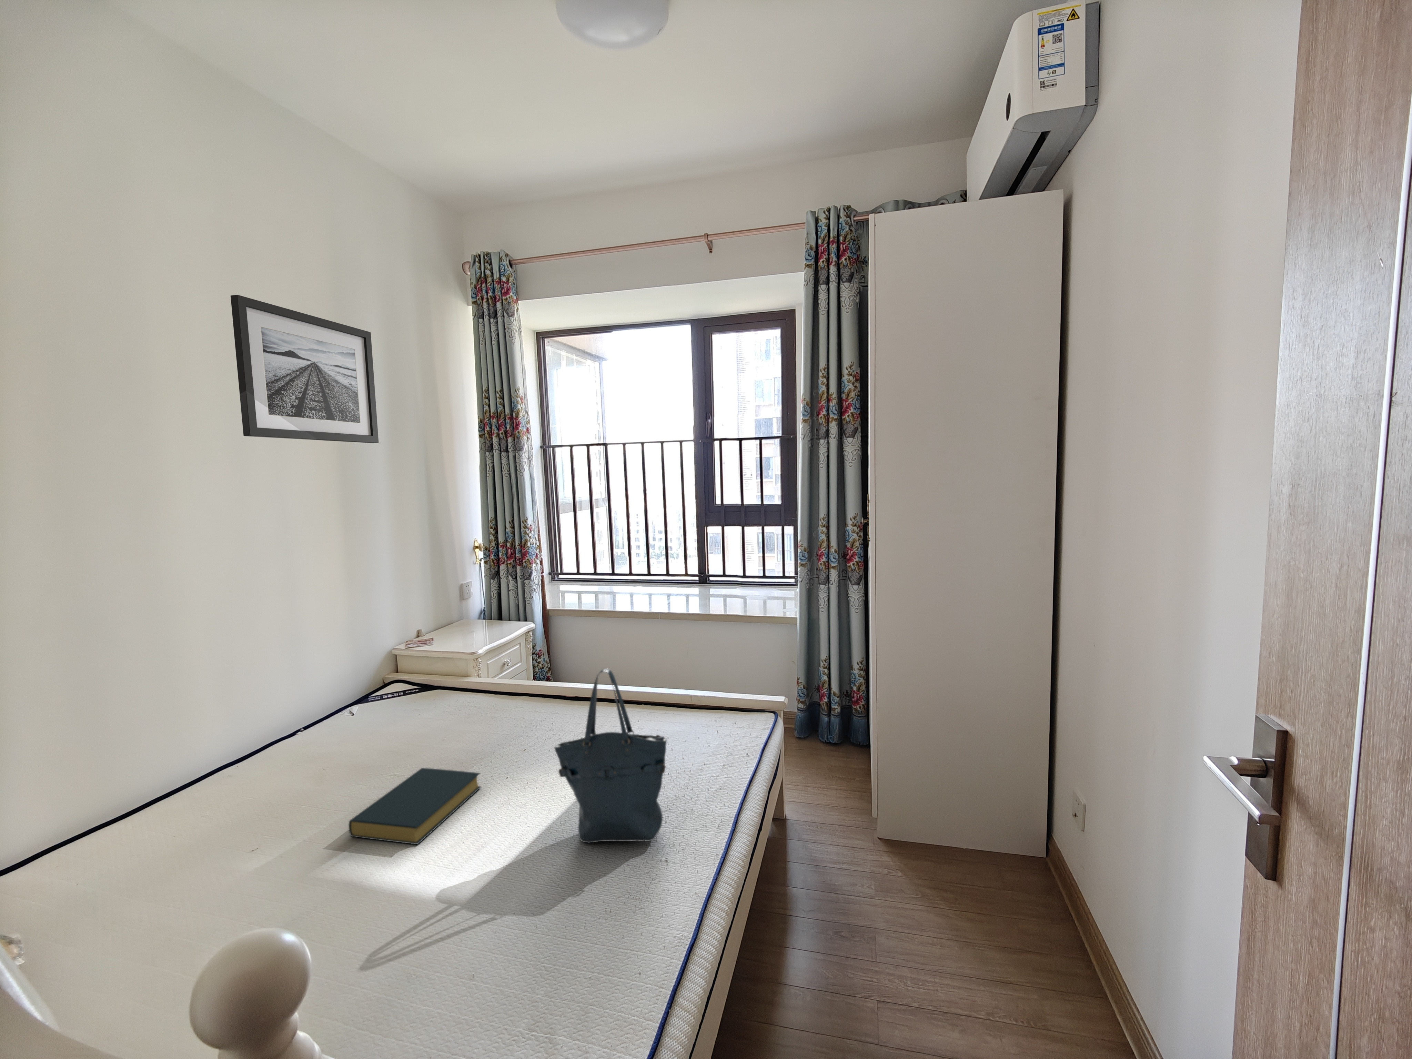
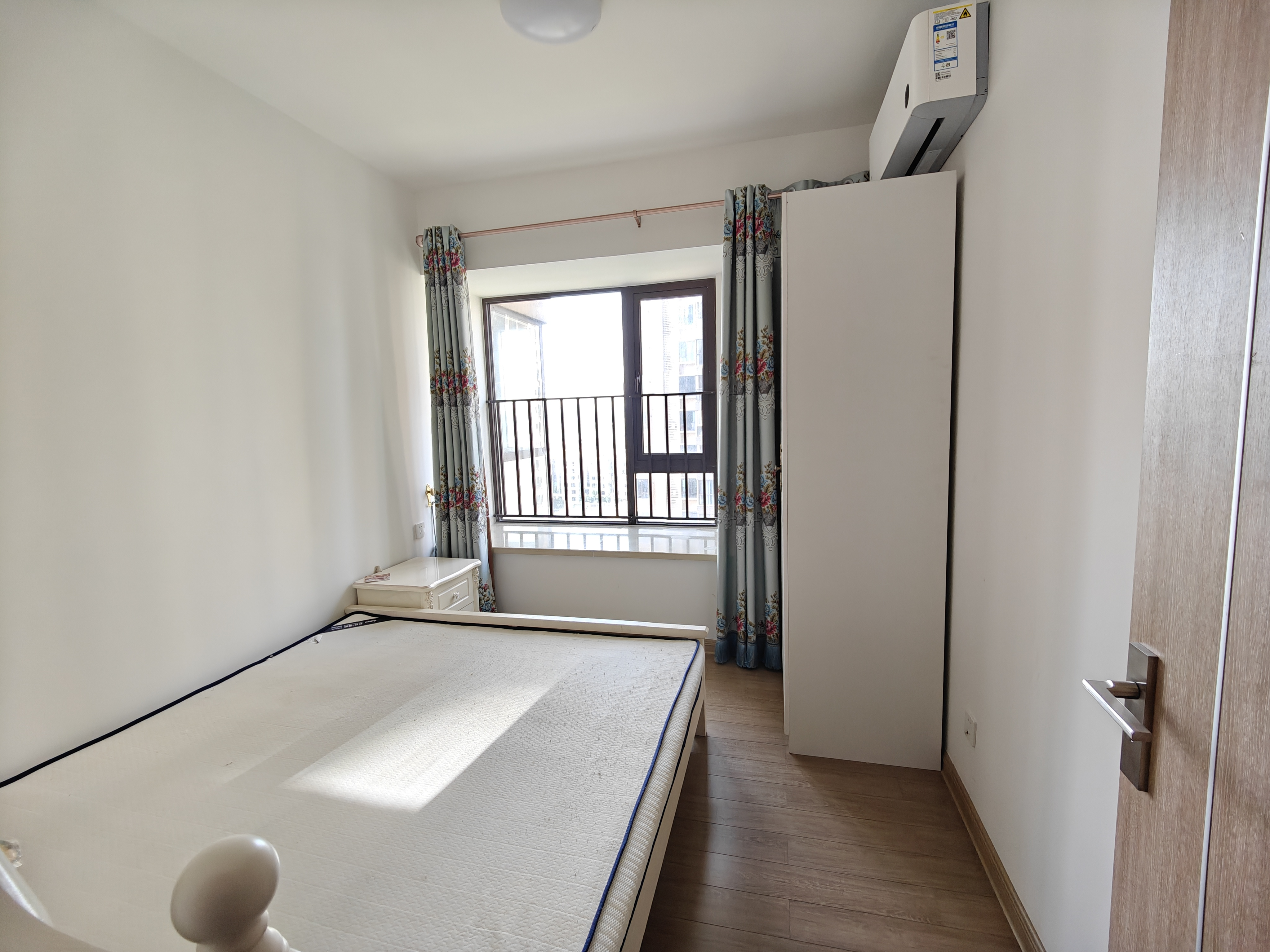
- tote bag (609, 754)
- hardback book (419, 802)
- wall art (314, 378)
